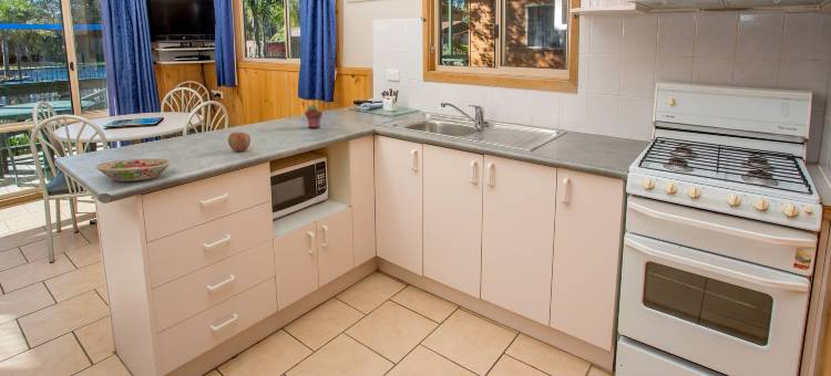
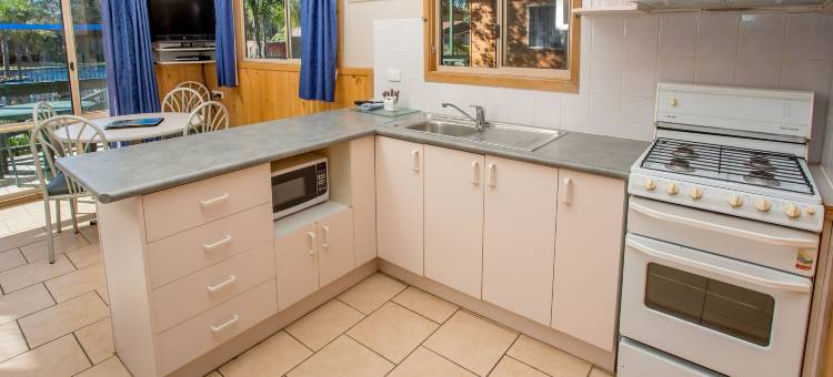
- apple (238, 142)
- bowl (134, 170)
- potted succulent (314, 115)
